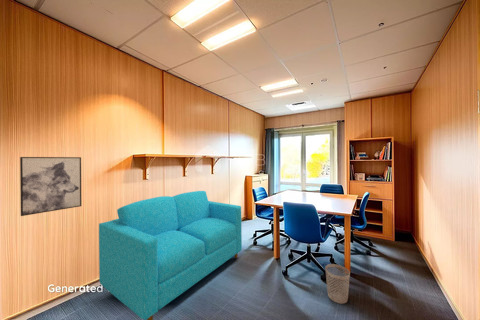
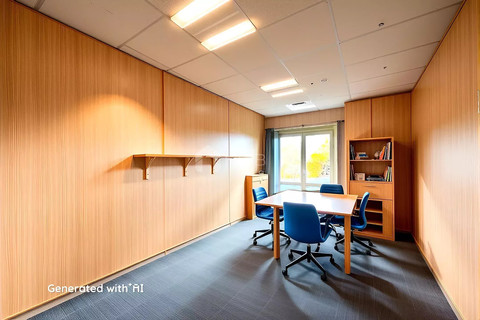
- wastebasket (337, 283)
- sofa (180, 233)
- wall art (53, 183)
